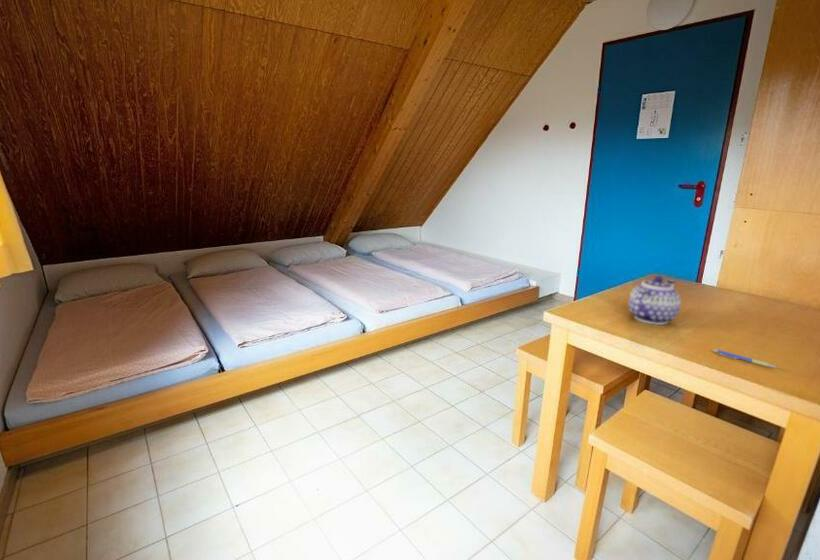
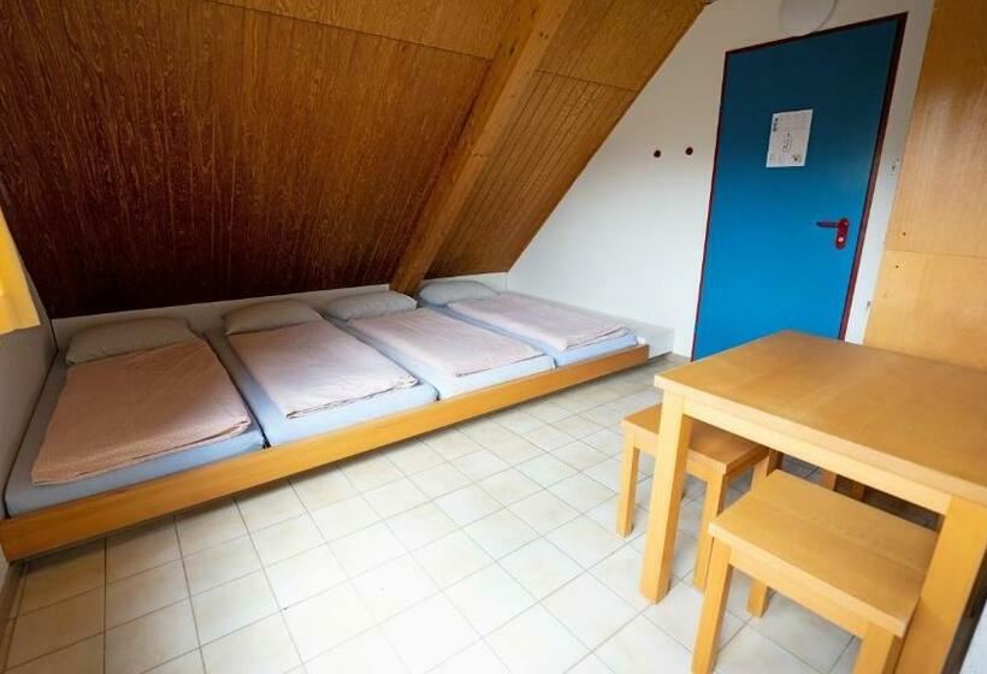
- teapot (654, 297)
- pen (744, 358)
